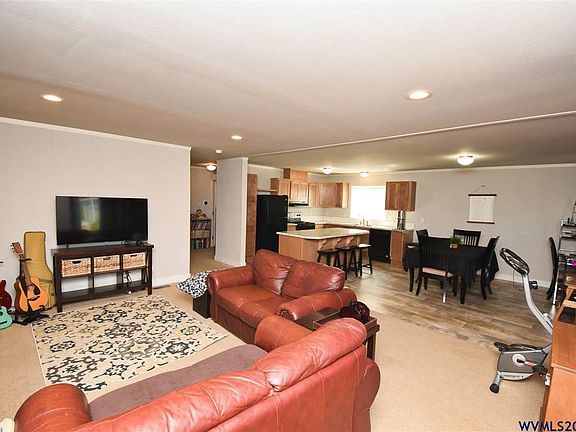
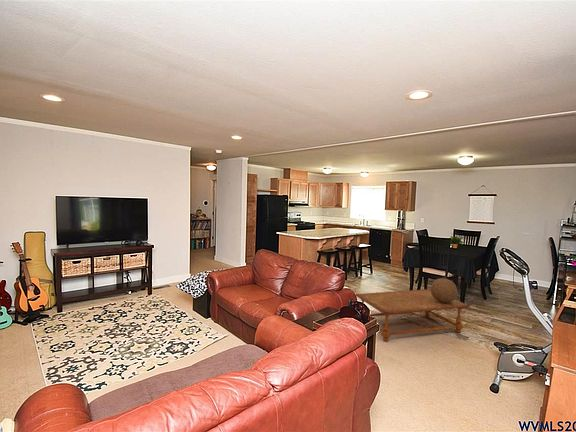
+ coffee table (409, 312)
+ decorative sphere (443, 290)
